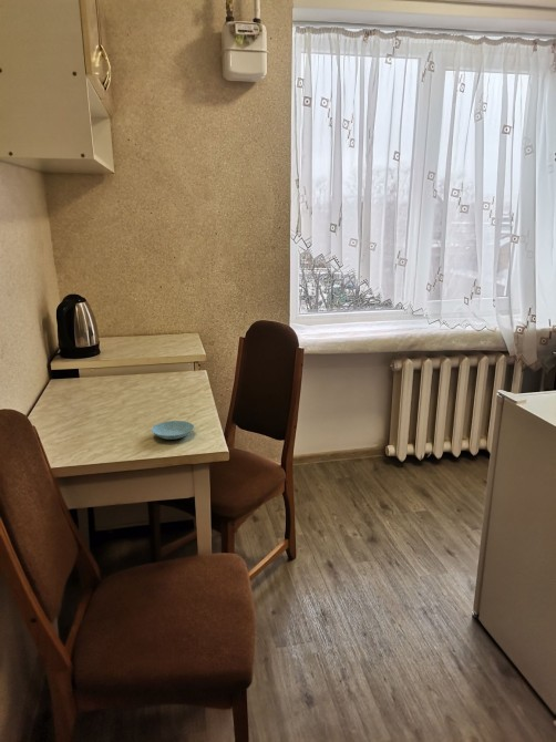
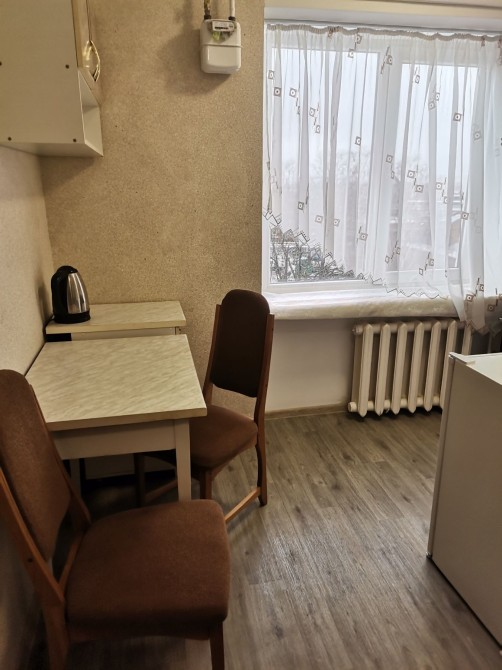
- saucer (173, 431)
